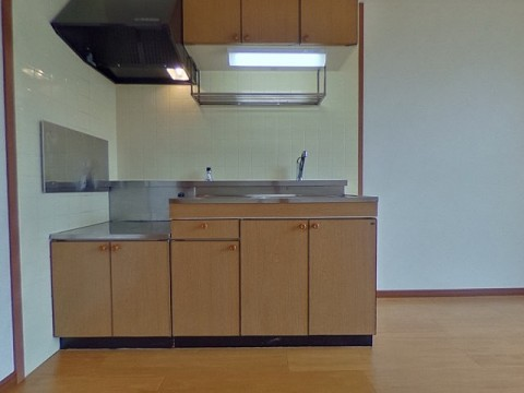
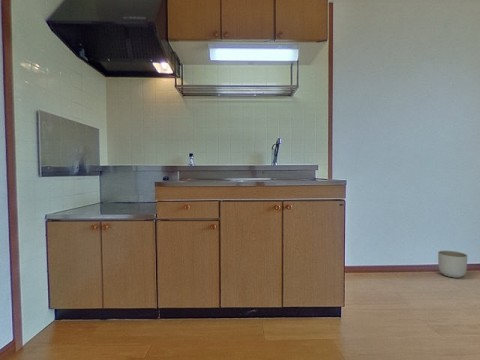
+ planter (452, 264)
